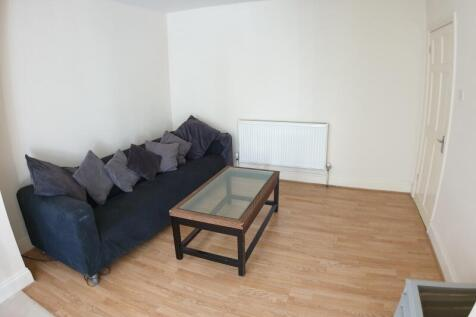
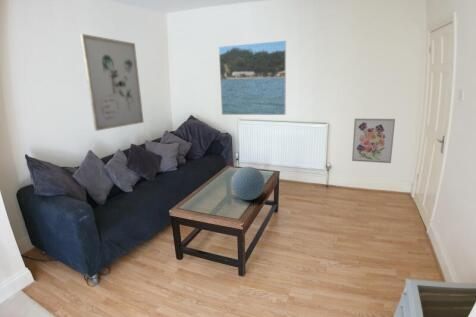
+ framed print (251, 80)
+ wall art (116, 84)
+ wall art (372, 140)
+ decorative orb (248, 183)
